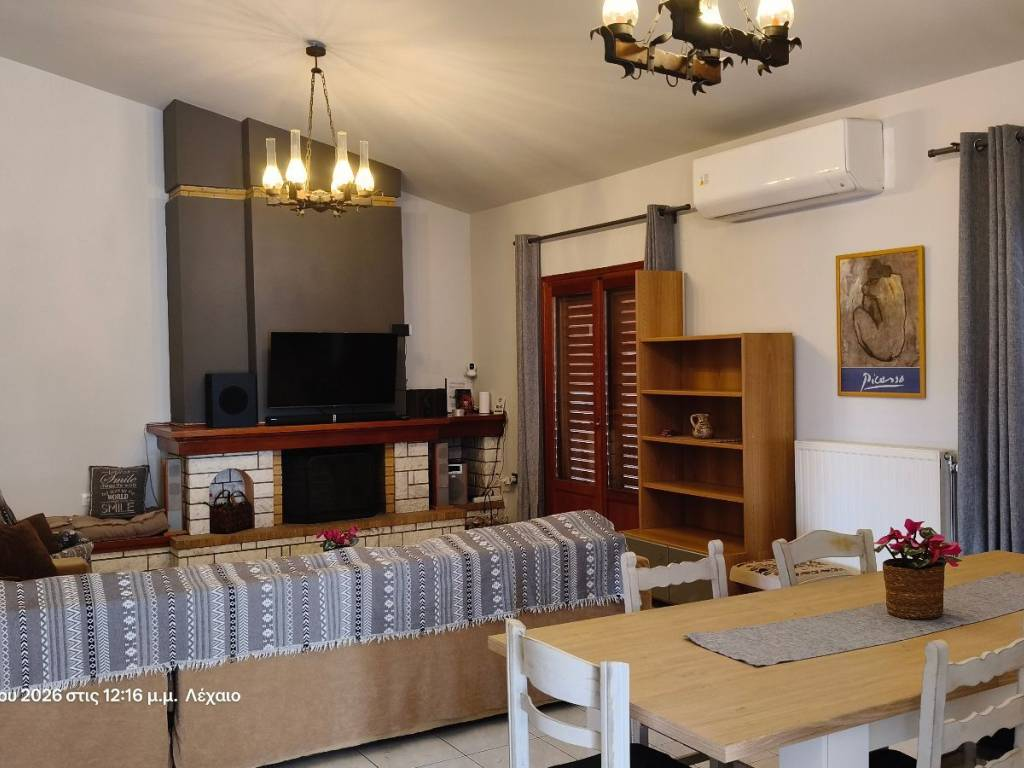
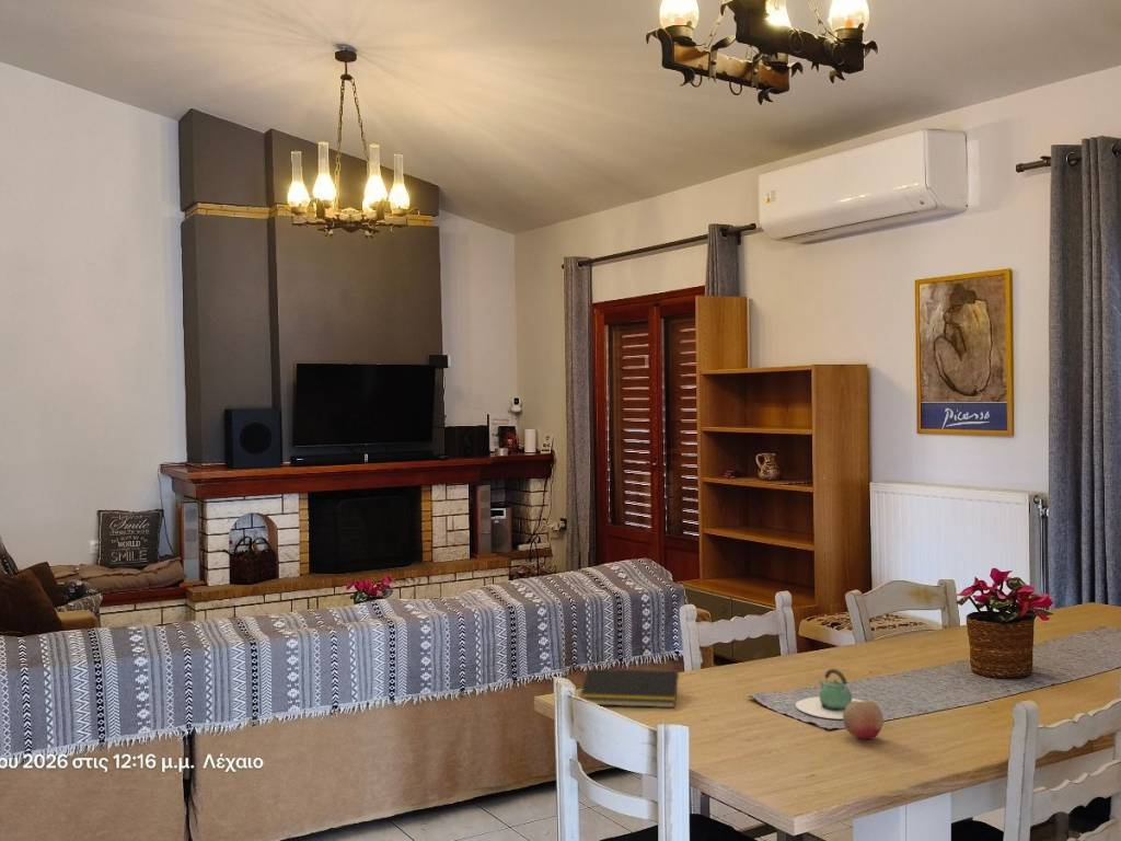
+ teapot (835, 688)
+ fruit (863, 718)
+ notepad (629, 687)
